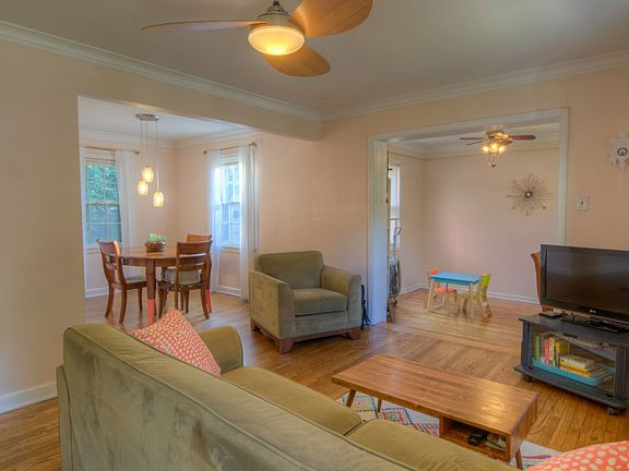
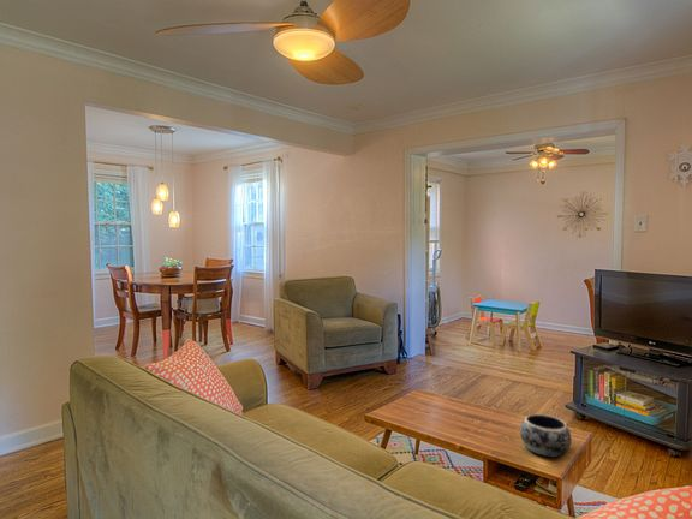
+ decorative bowl (544, 435)
